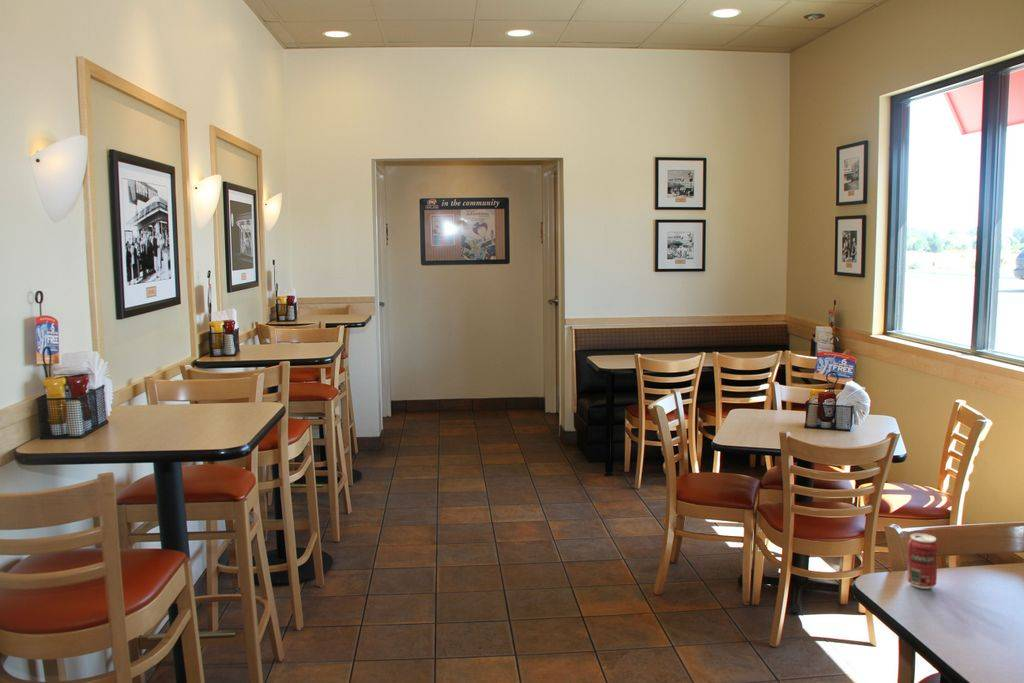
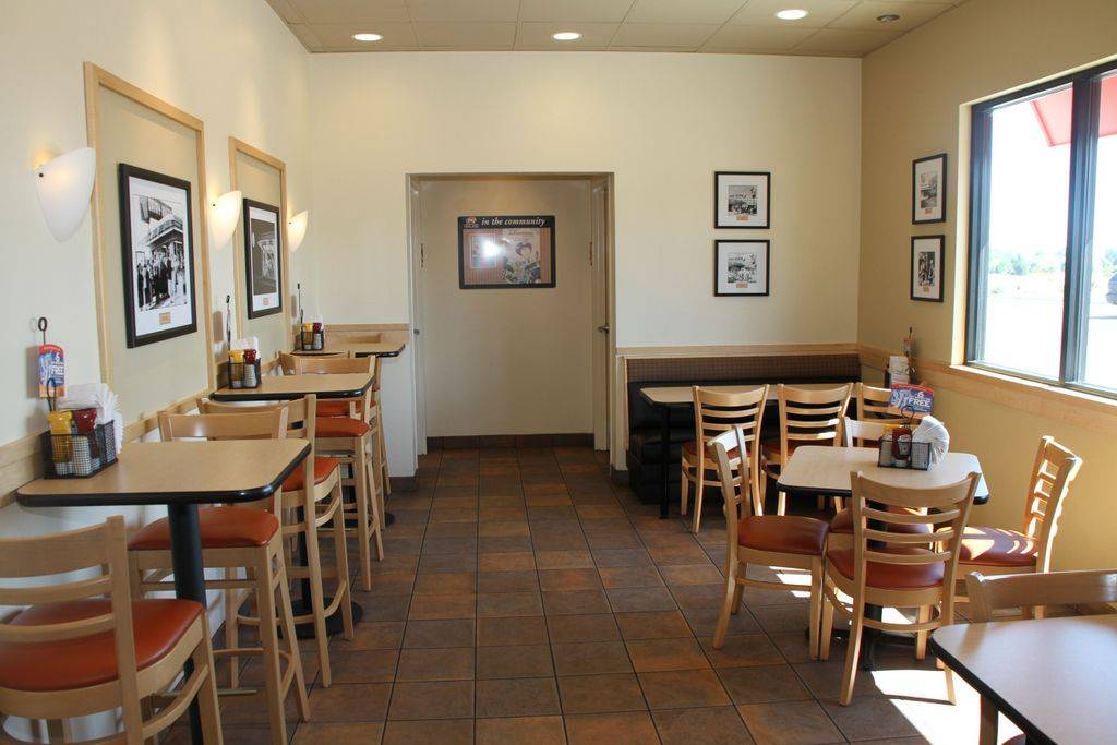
- beverage can (922, 560)
